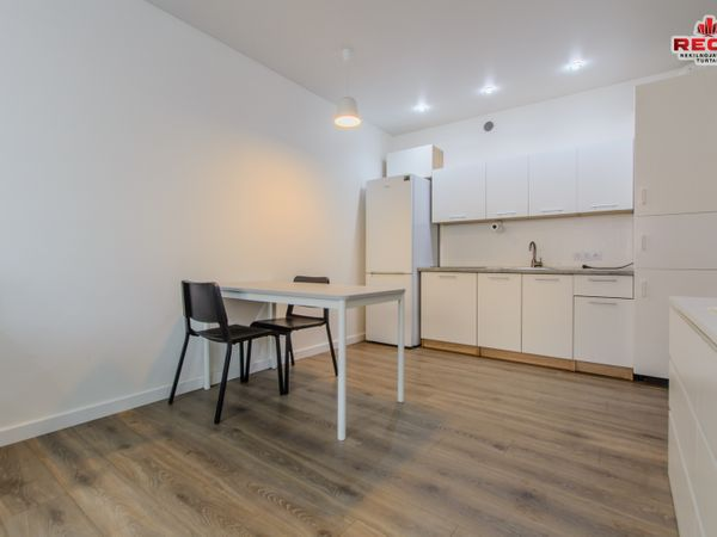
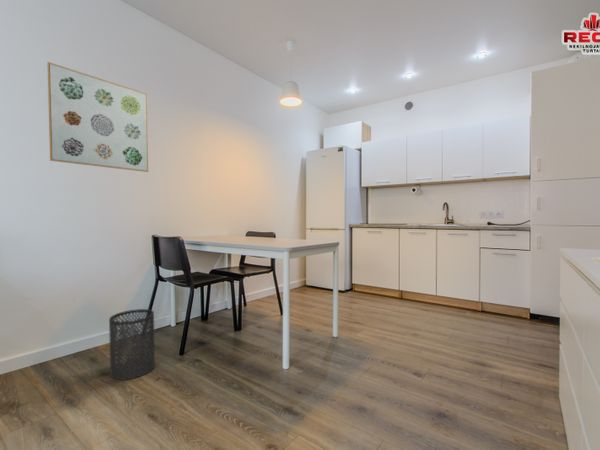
+ wall art (103, 123)
+ trash can (132, 342)
